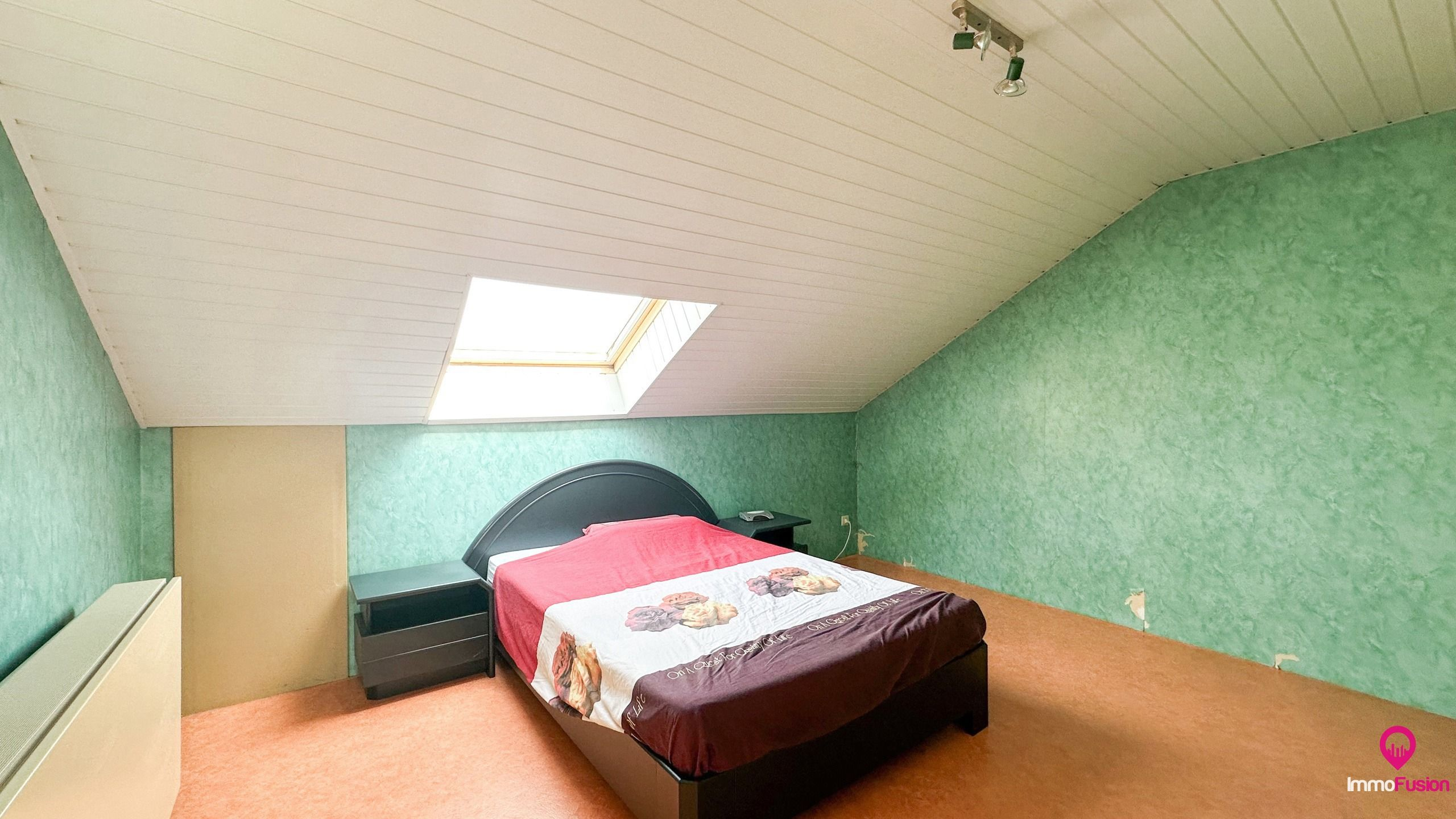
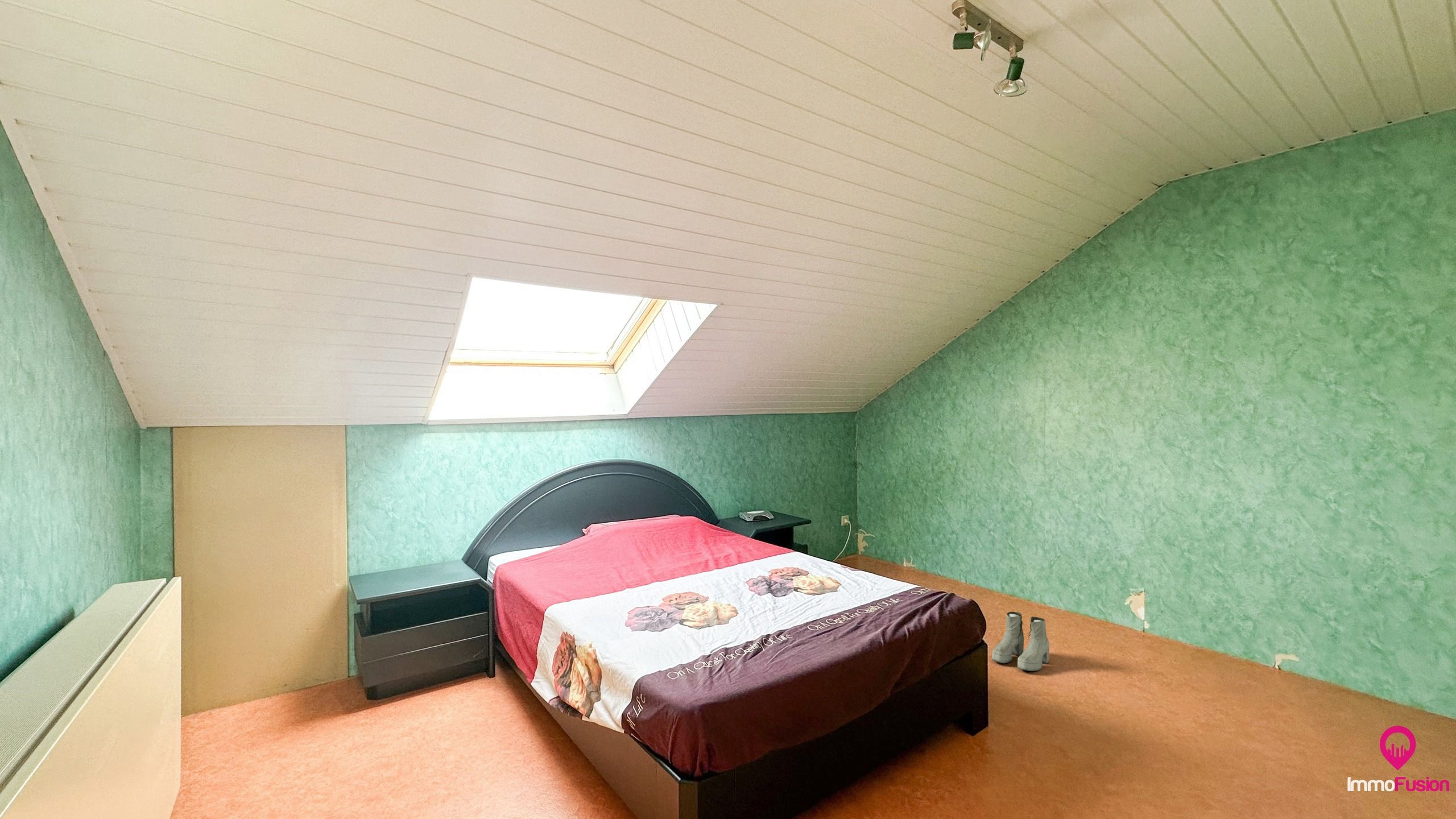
+ boots (1021, 639)
